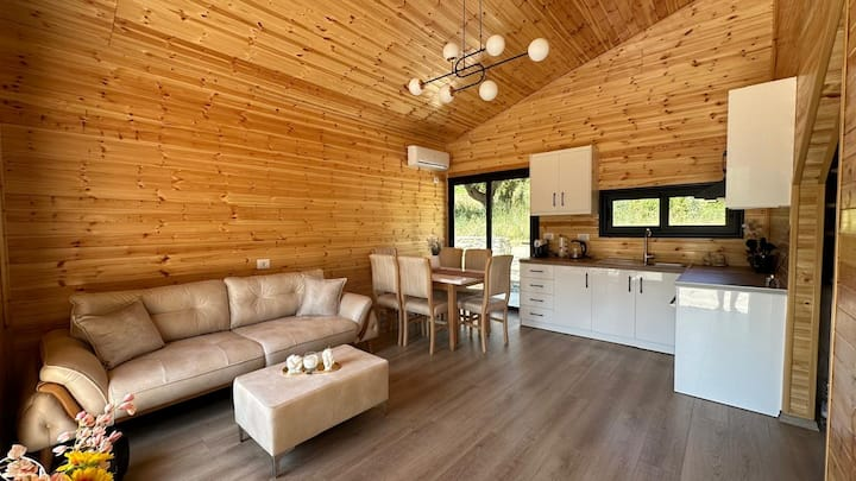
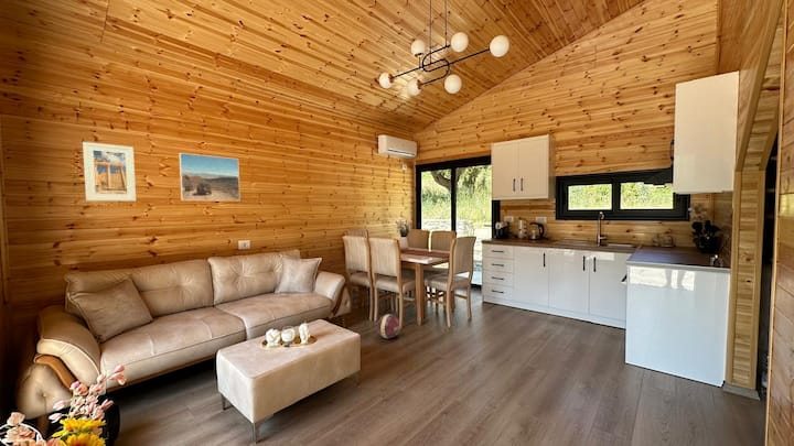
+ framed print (211, 178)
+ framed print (110, 173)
+ ball (388, 326)
